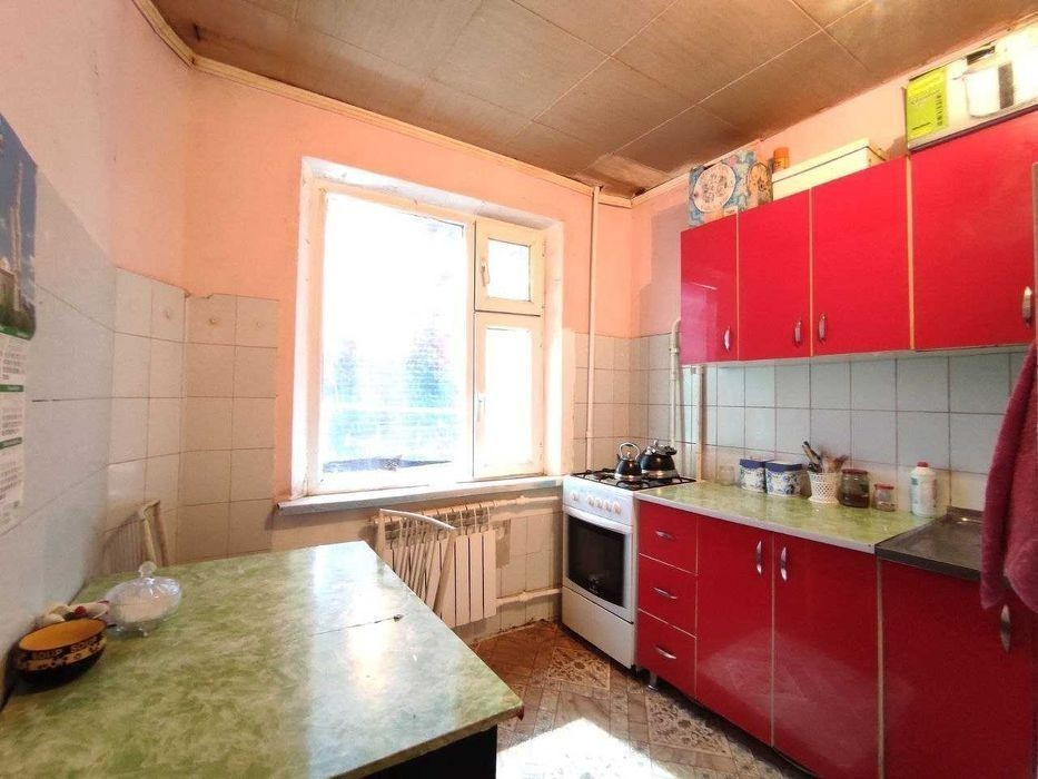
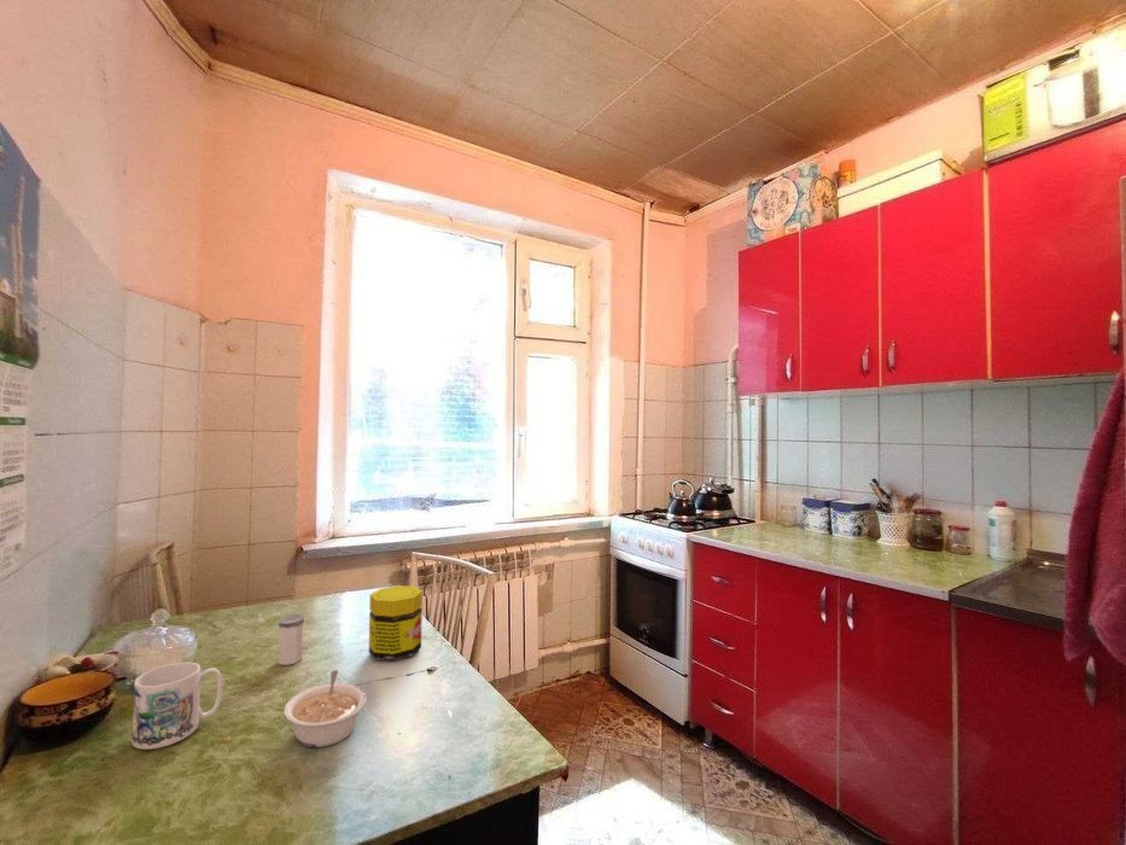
+ legume (323, 712)
+ jar (396, 622)
+ mug (180, 700)
+ salt shaker (290, 639)
